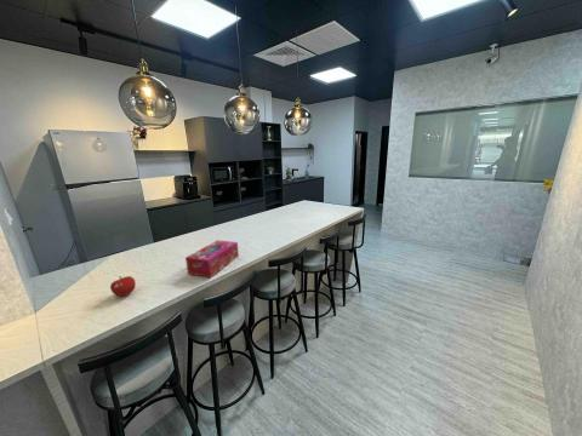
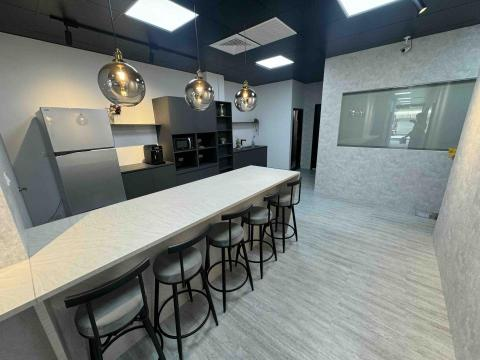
- fruit (122, 285)
- tissue box (213, 257)
